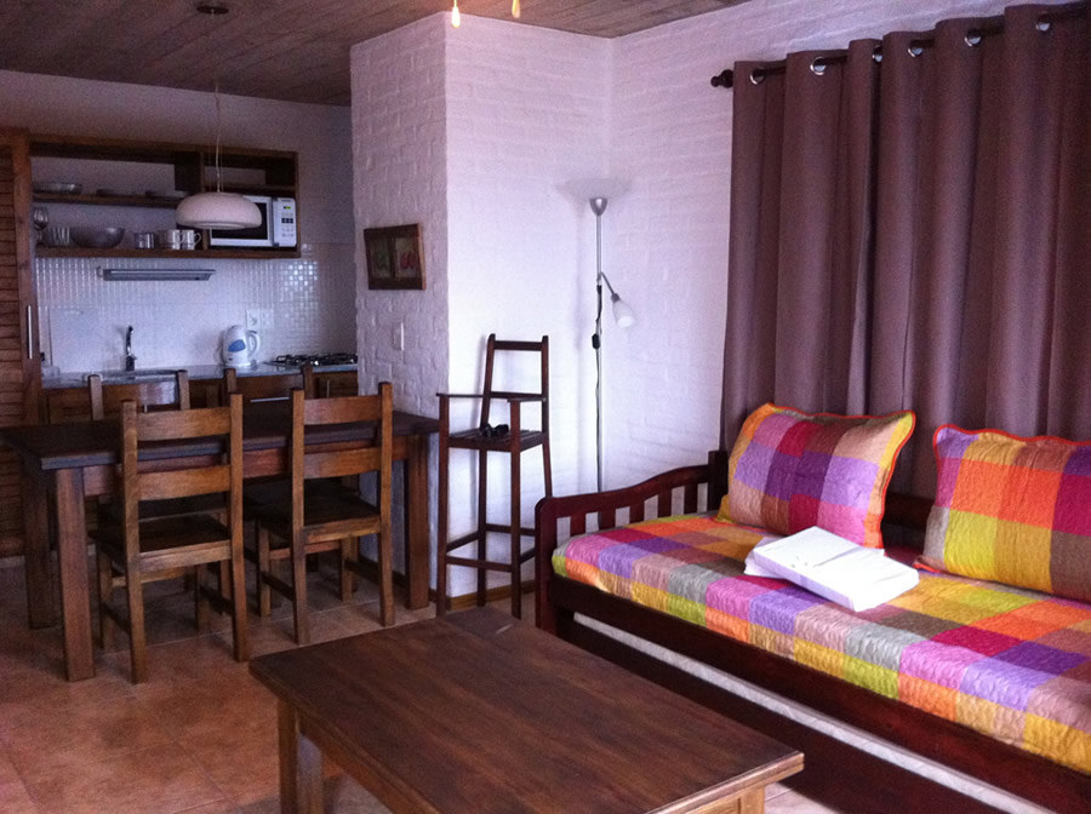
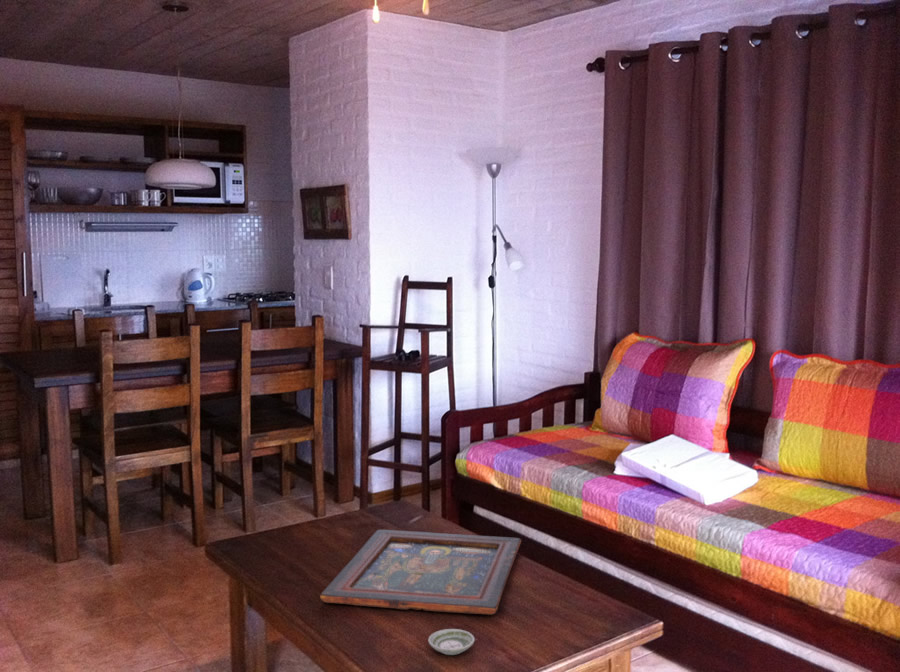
+ religious icon (429, 566)
+ saucer (451, 644)
